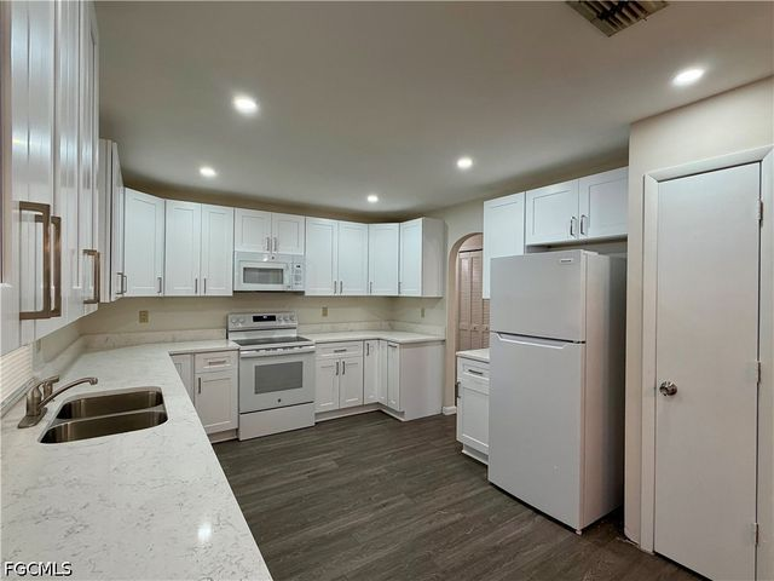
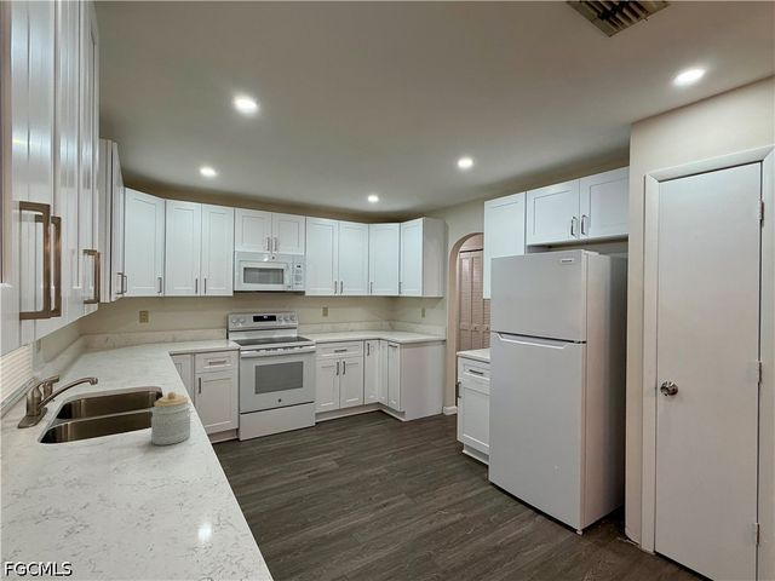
+ jar (171, 414)
